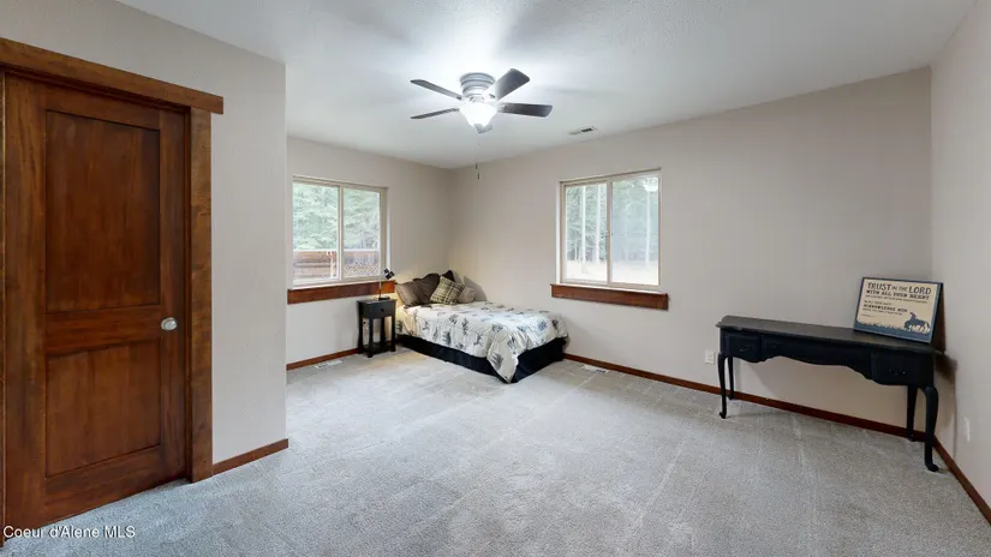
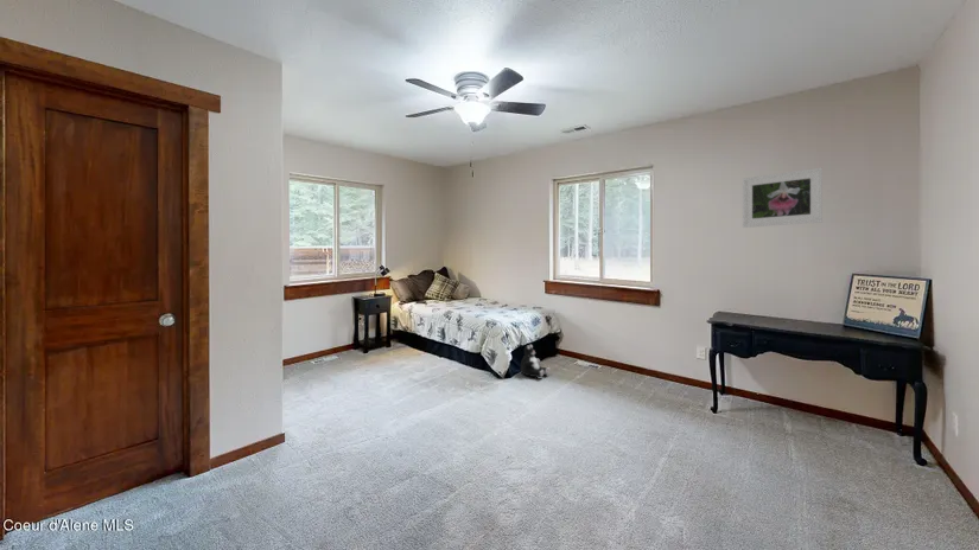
+ plush toy (533, 359)
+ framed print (780, 199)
